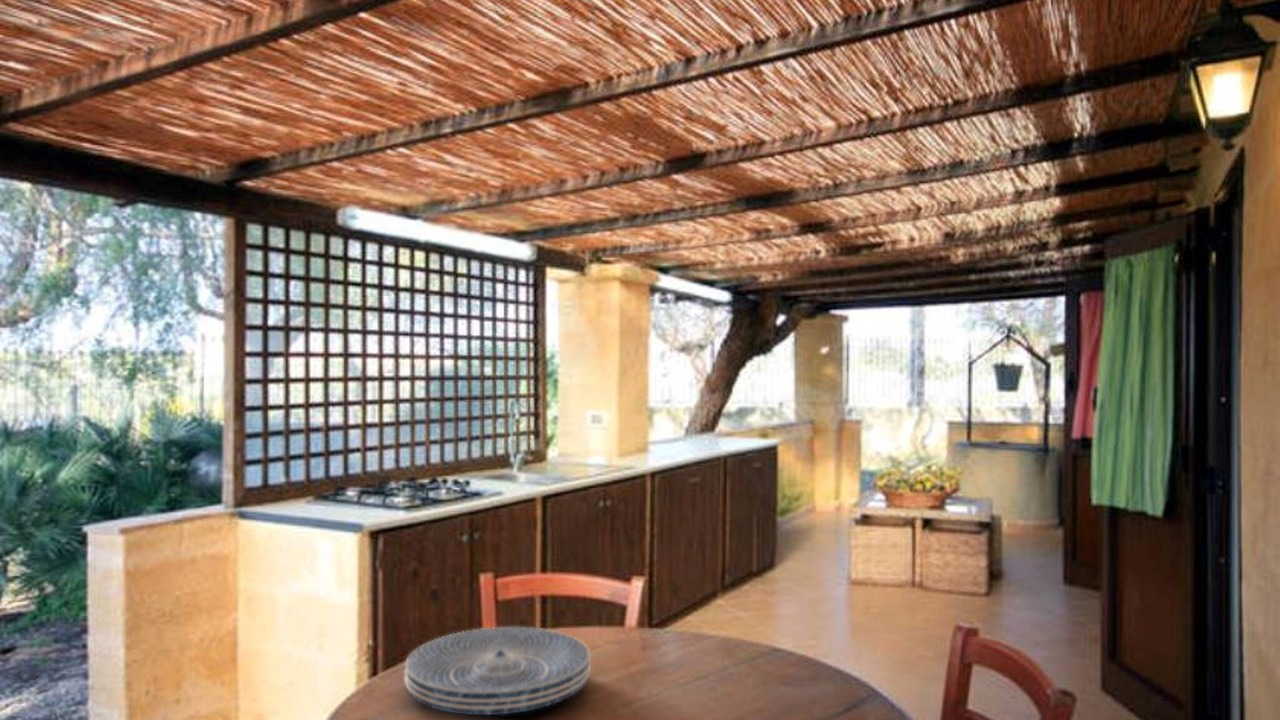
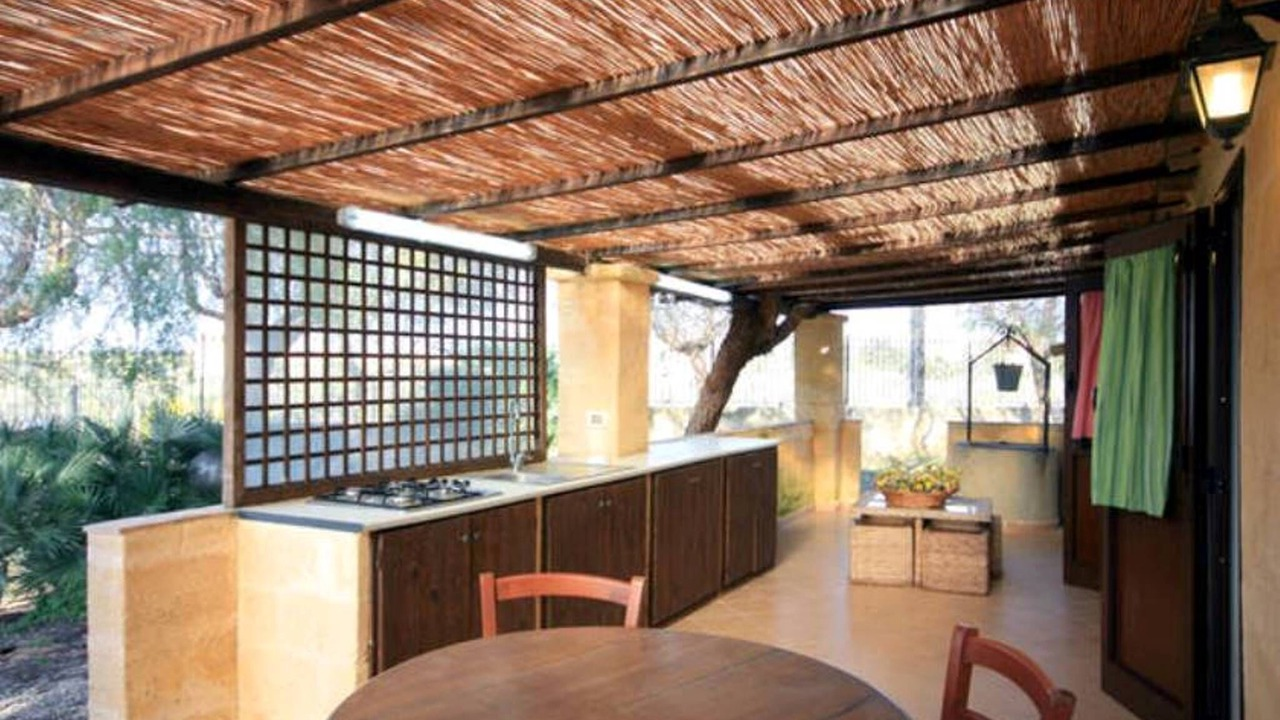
- placemat (499, 669)
